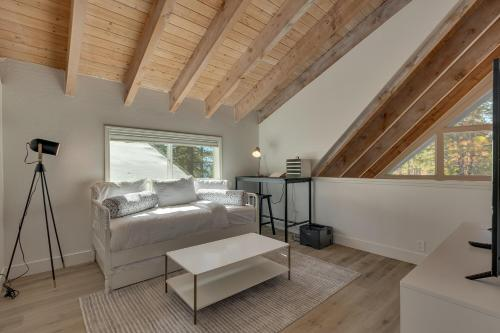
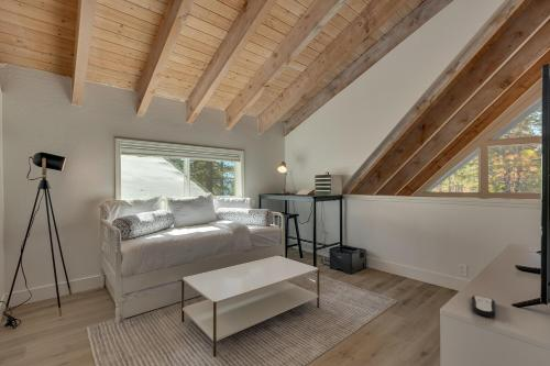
+ remote control (483, 304)
